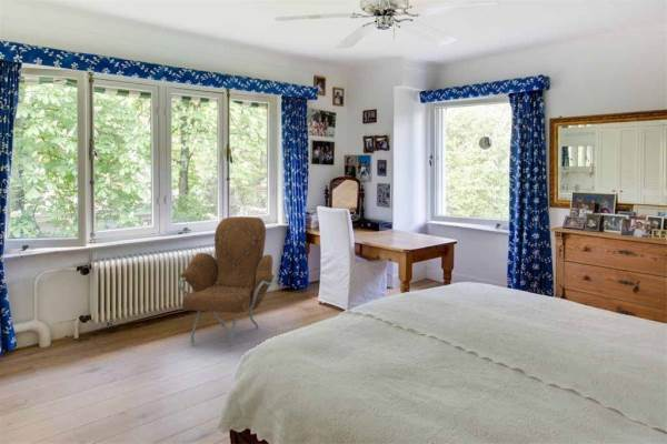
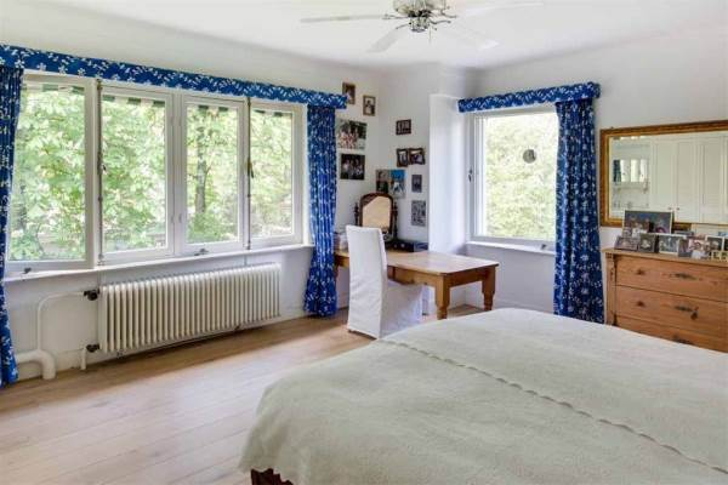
- armchair (229, 275)
